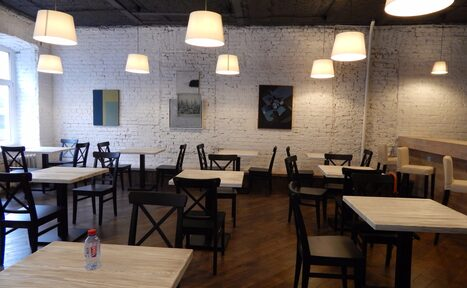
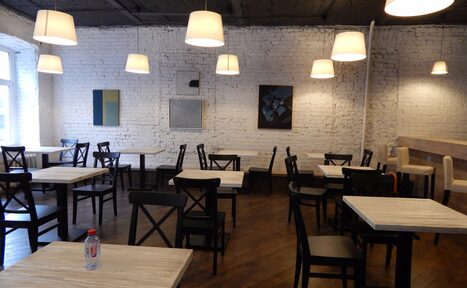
- wall art (189, 105)
